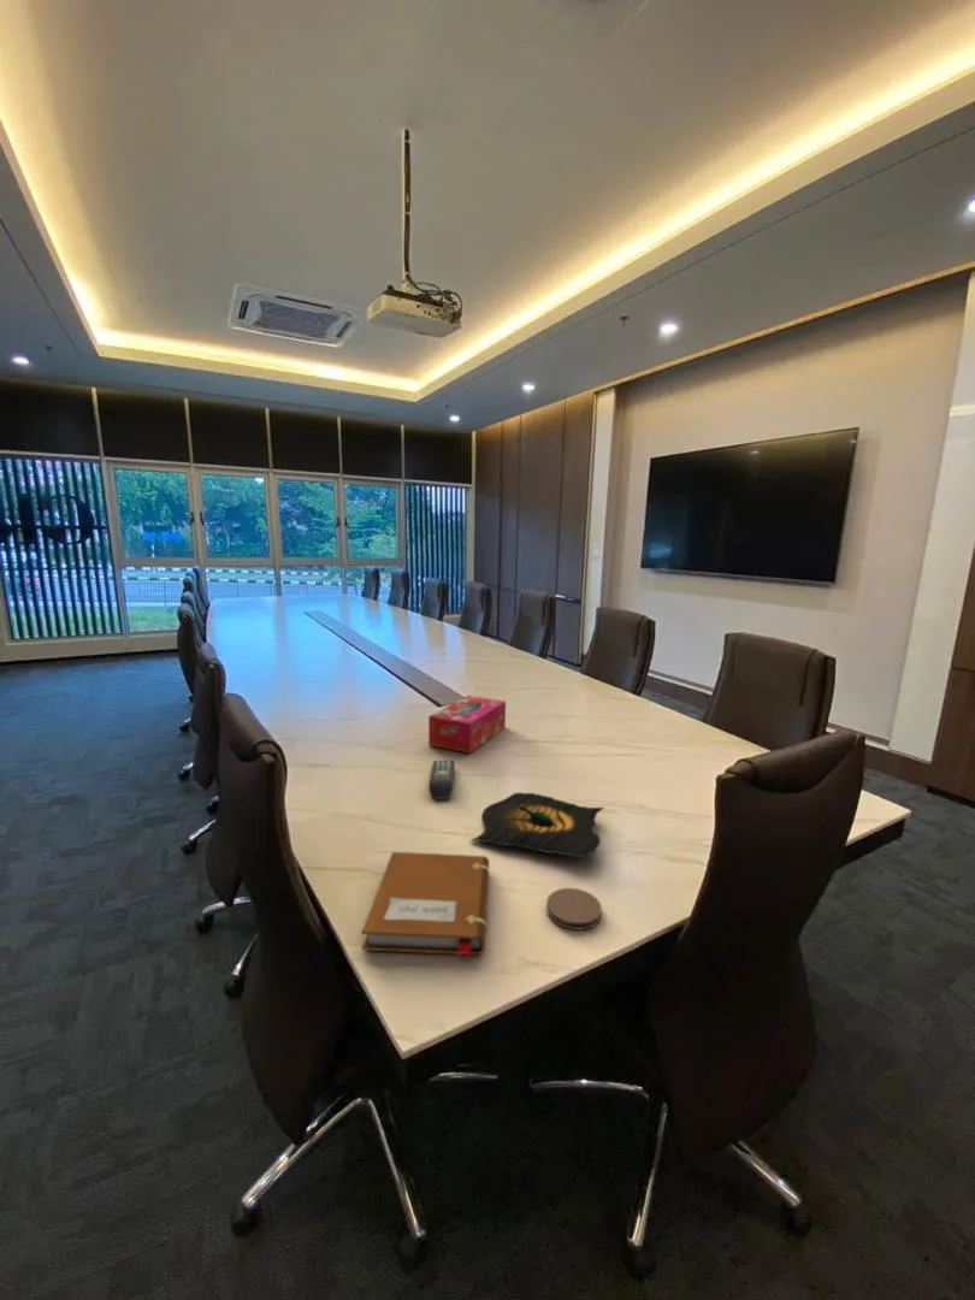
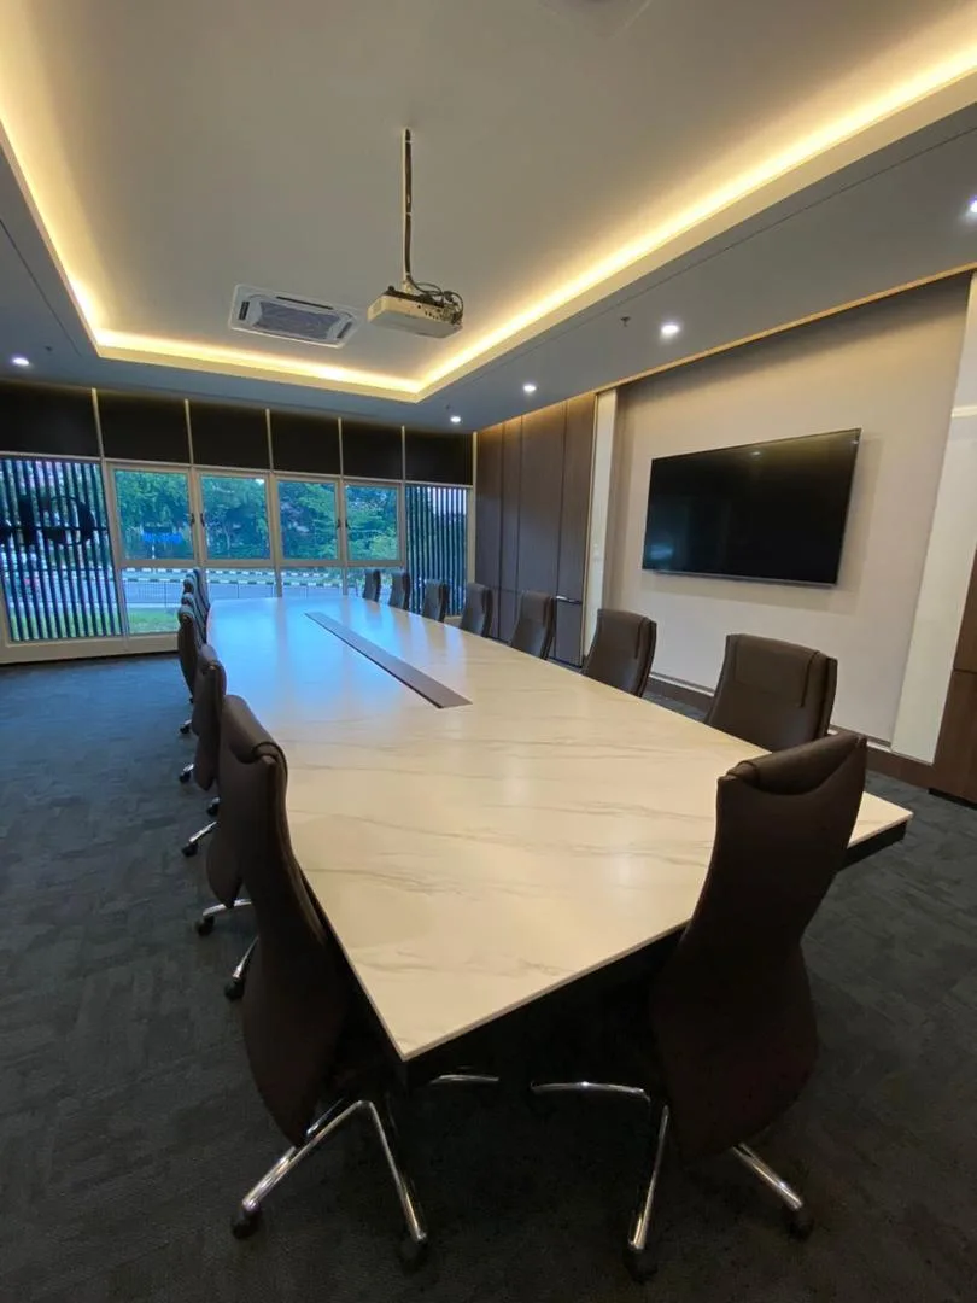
- tissue box (468, 721)
- tequila (540, 816)
- coaster (573, 908)
- notebook (432, 899)
- remote control (442, 775)
